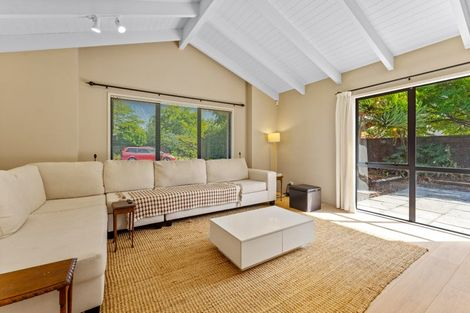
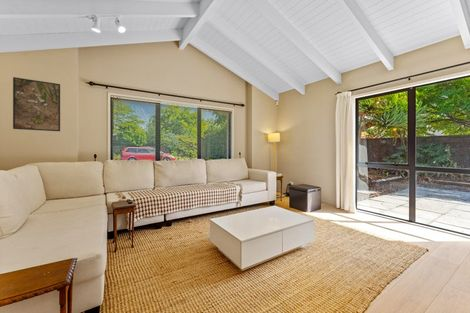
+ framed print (37, 105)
